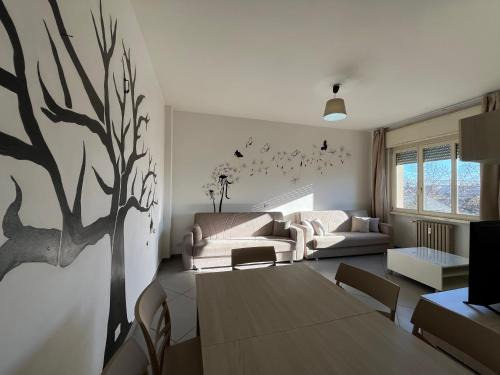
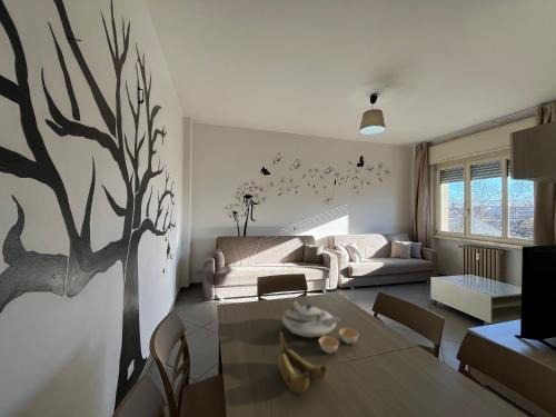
+ banana (298, 365)
+ teapot (317, 320)
